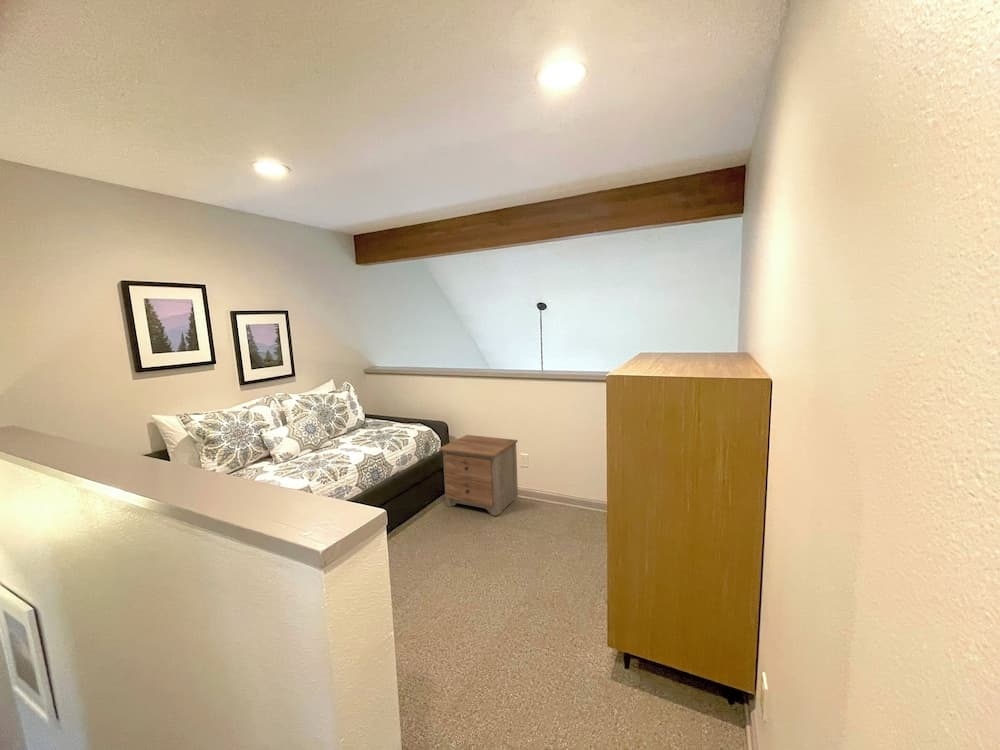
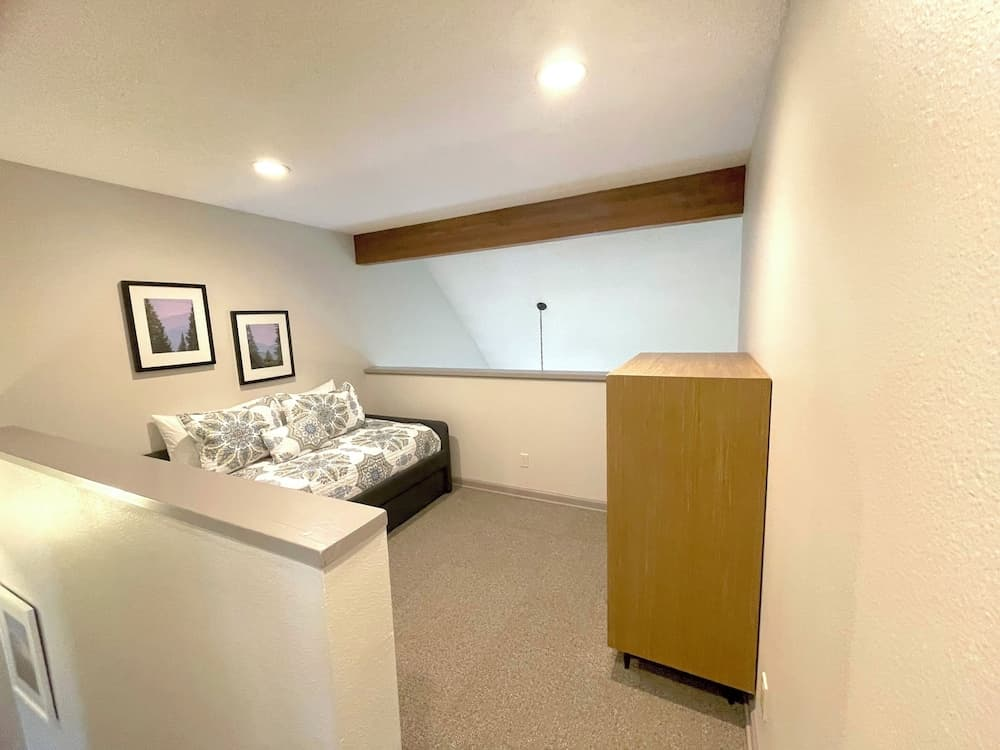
- nightstand (480, 473)
